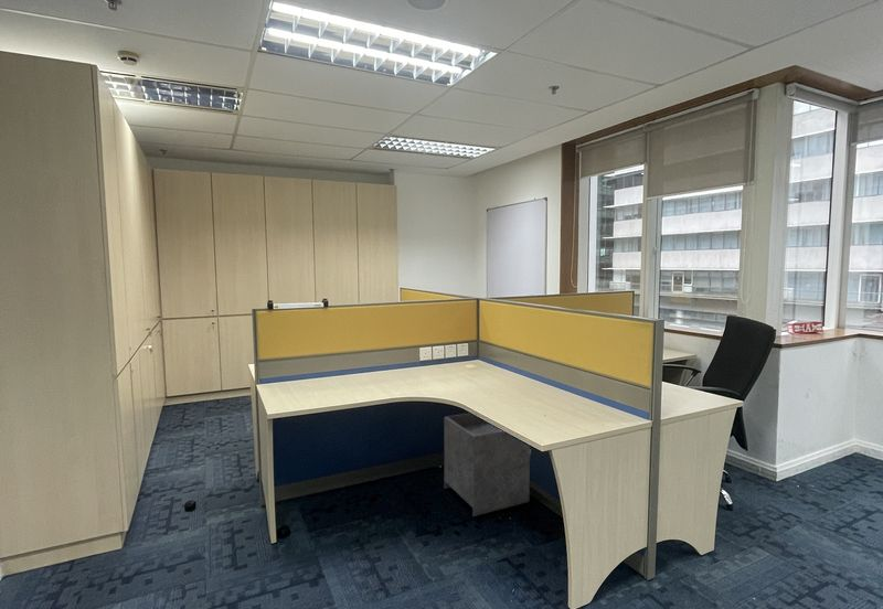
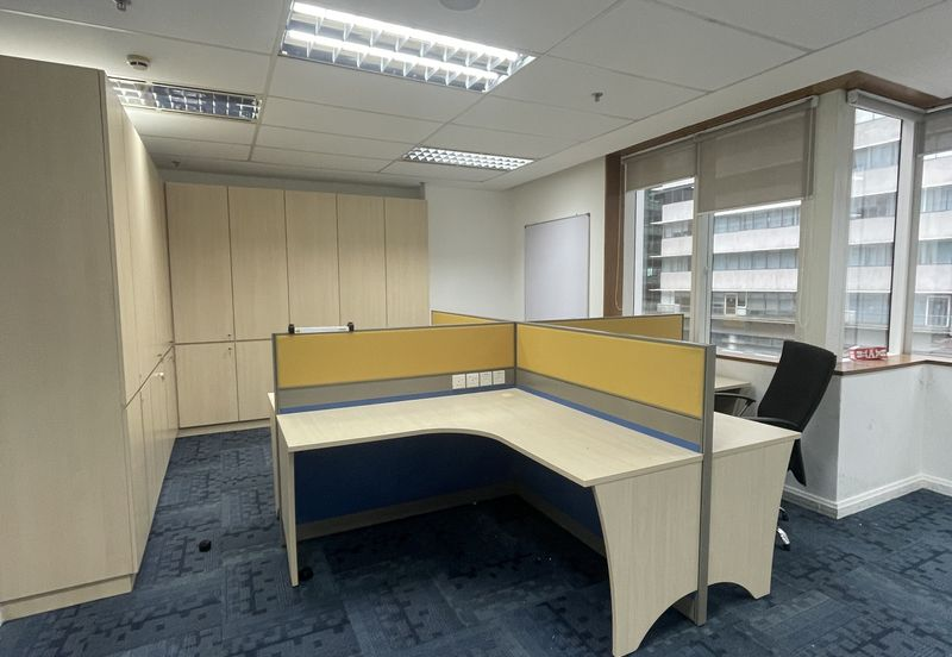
- waste basket (487, 458)
